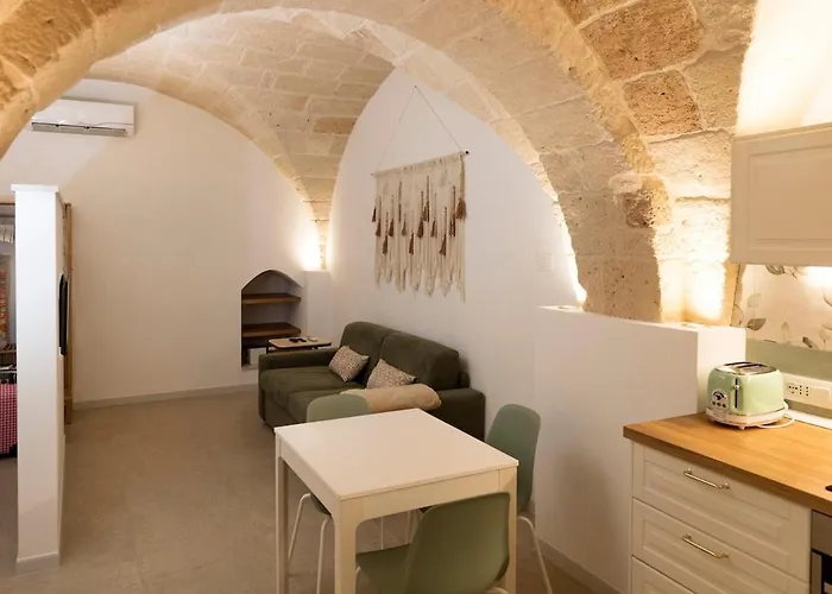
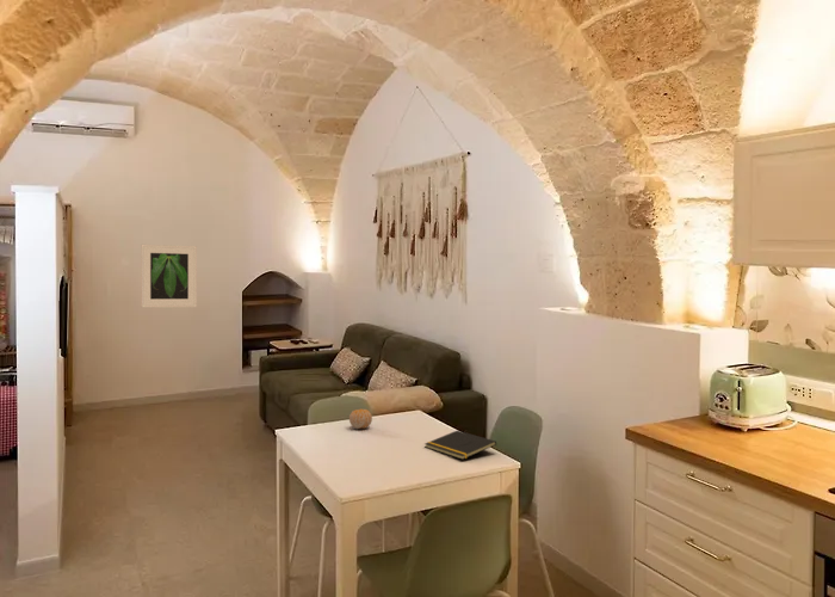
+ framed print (169, 276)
+ fruit (360, 418)
+ notepad (459, 444)
